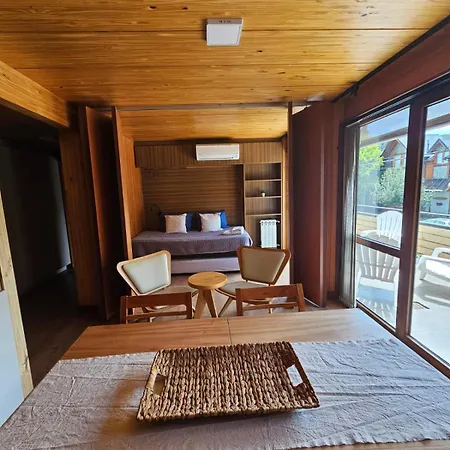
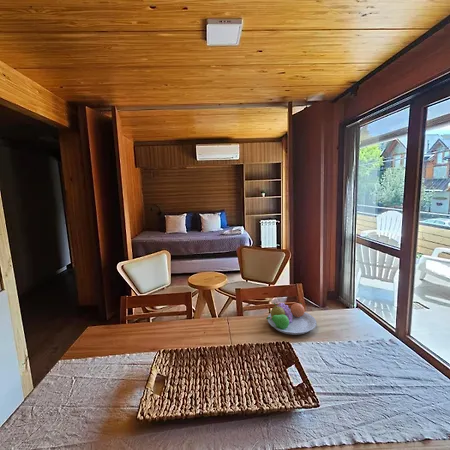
+ fruit bowl (289, 315)
